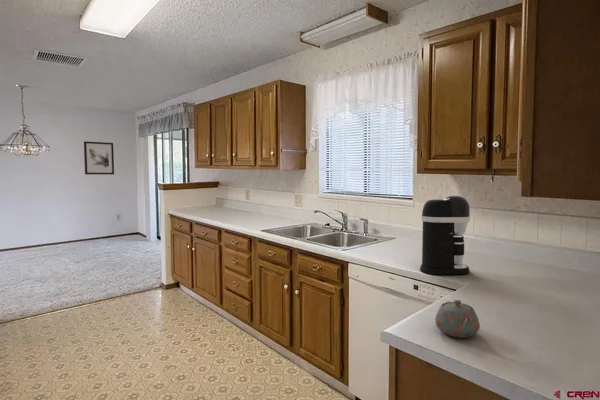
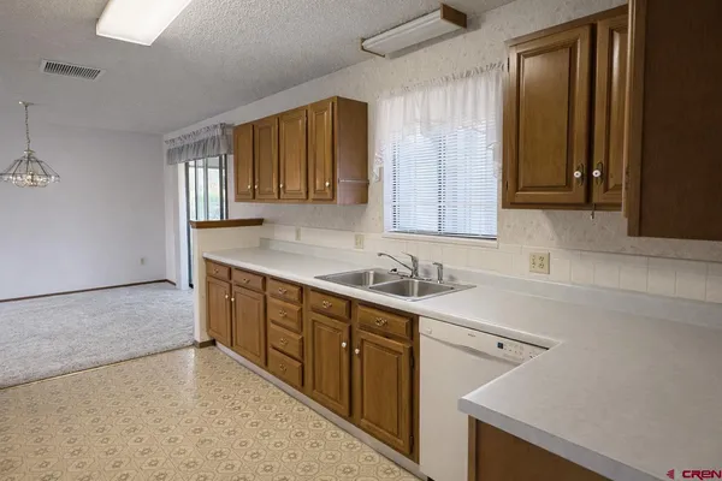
- coffee maker (445, 233)
- wall art (99, 158)
- teapot (457, 317)
